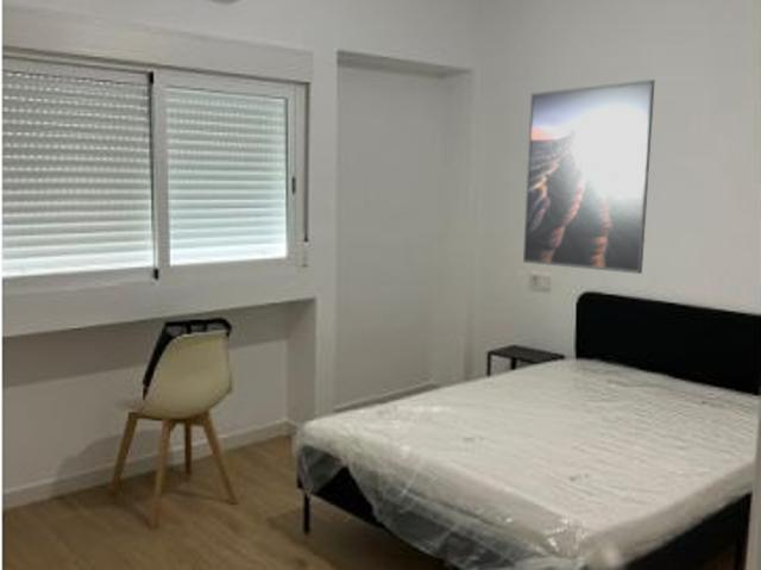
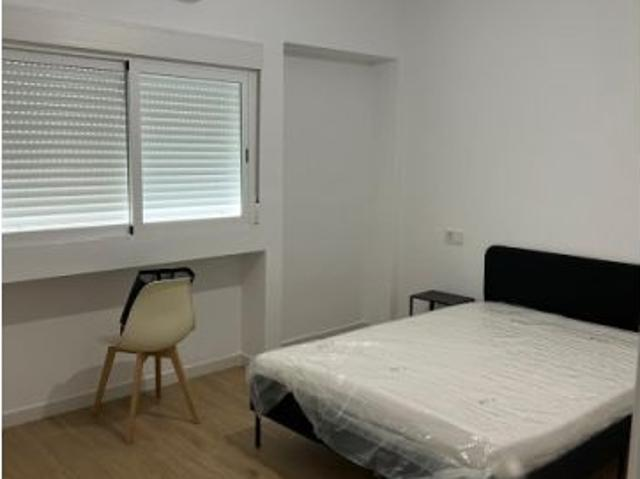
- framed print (583, 178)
